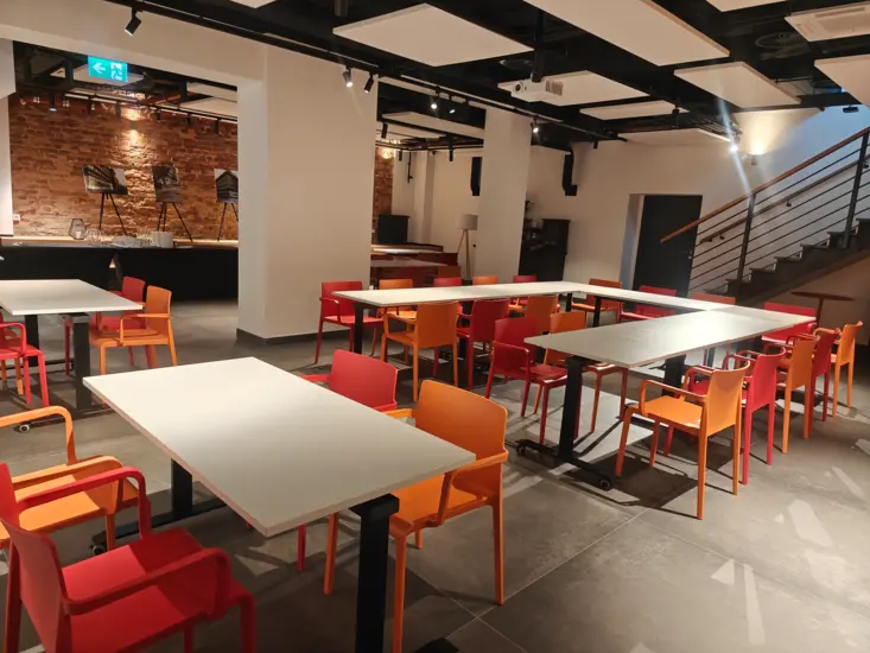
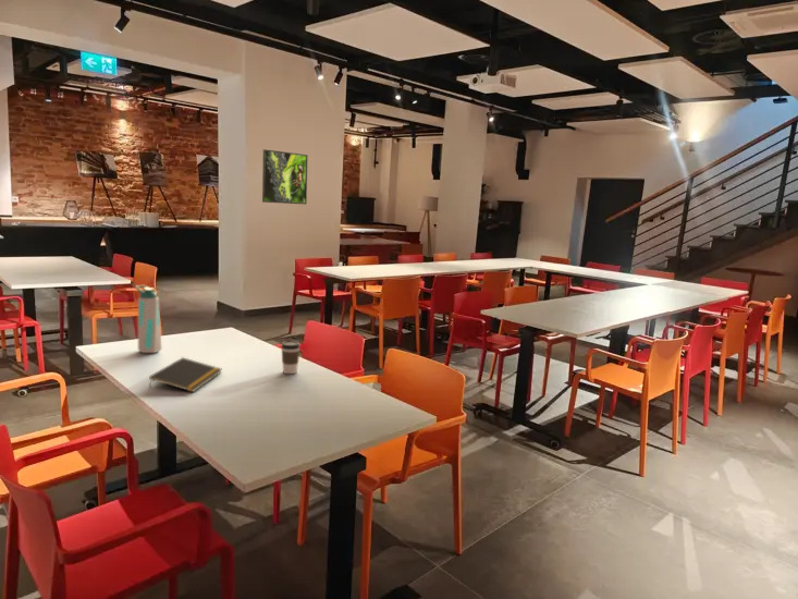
+ water bottle (147, 319)
+ notepad (187, 374)
+ coffee cup (290, 357)
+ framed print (285, 178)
